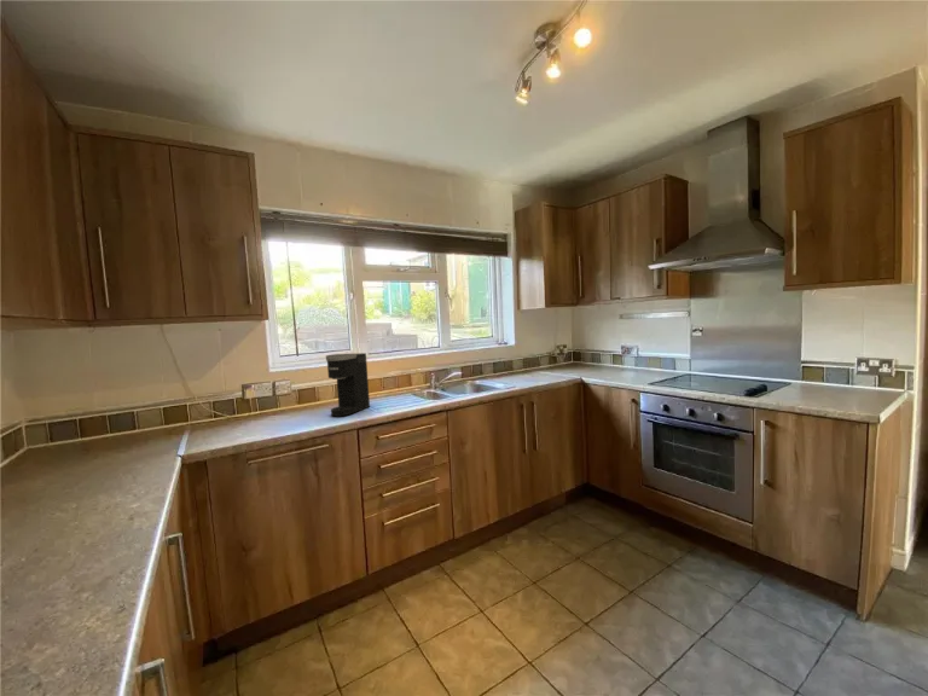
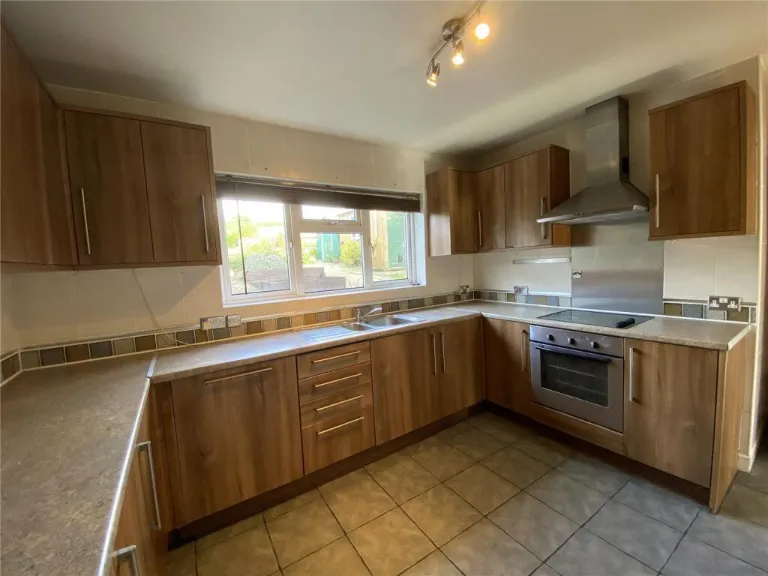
- coffee maker (348, 382)
